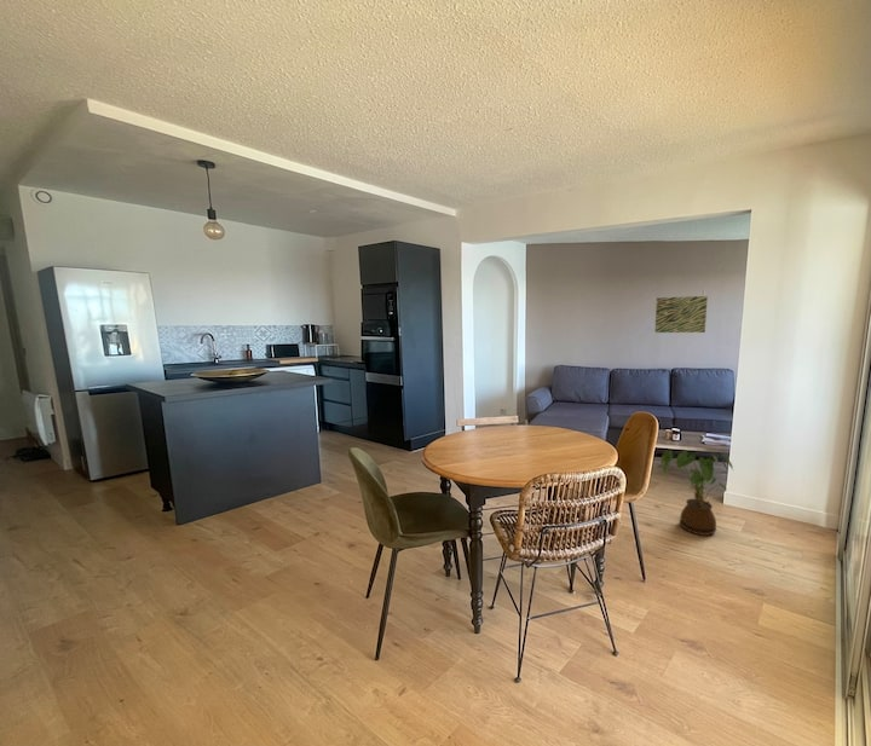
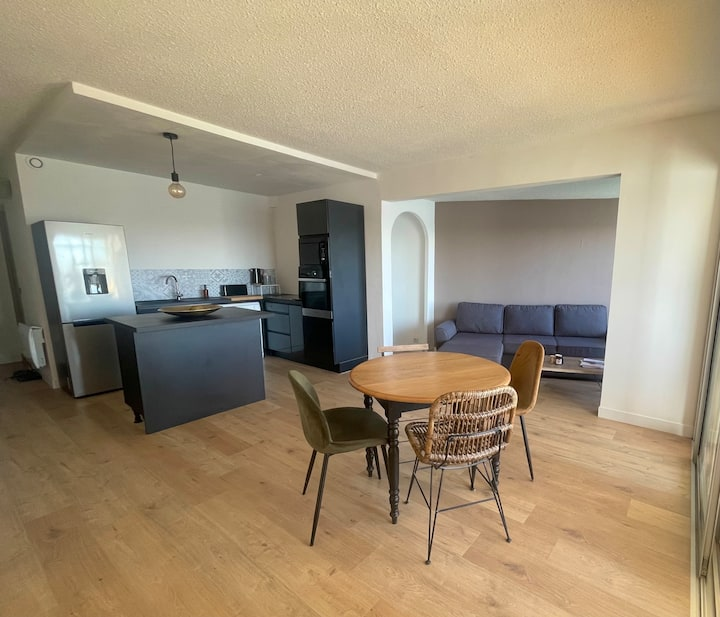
- house plant (693, 486)
- wall art (680, 314)
